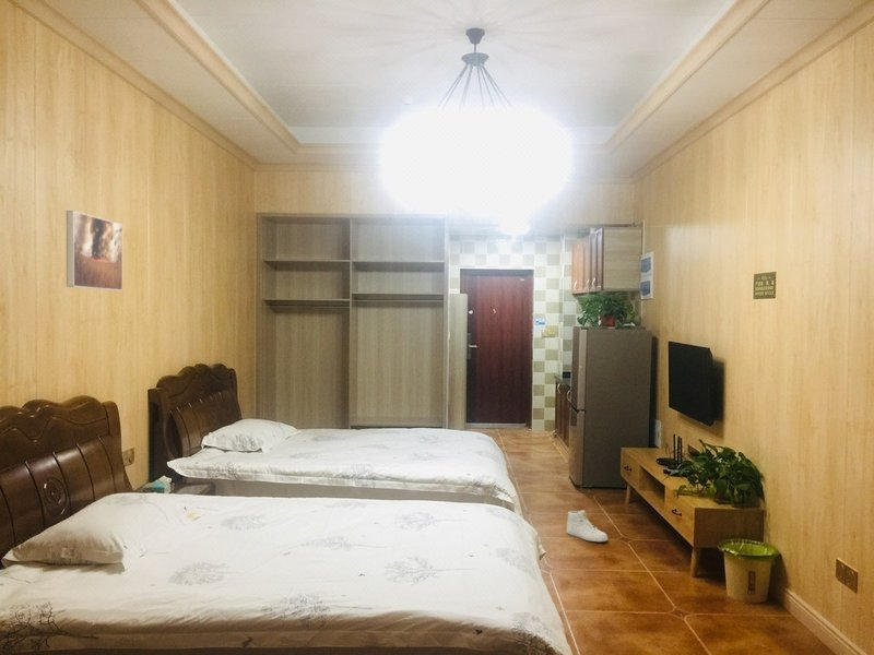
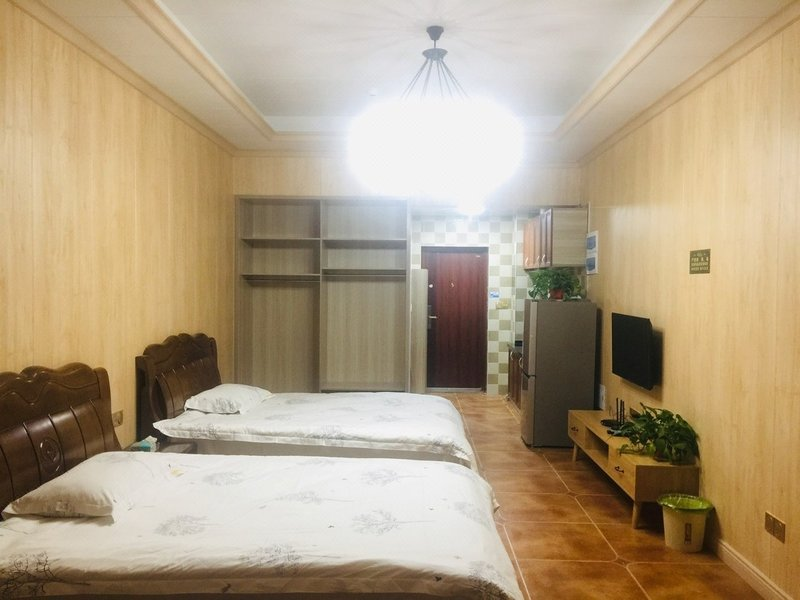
- sneaker (586, 524)
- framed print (96, 253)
